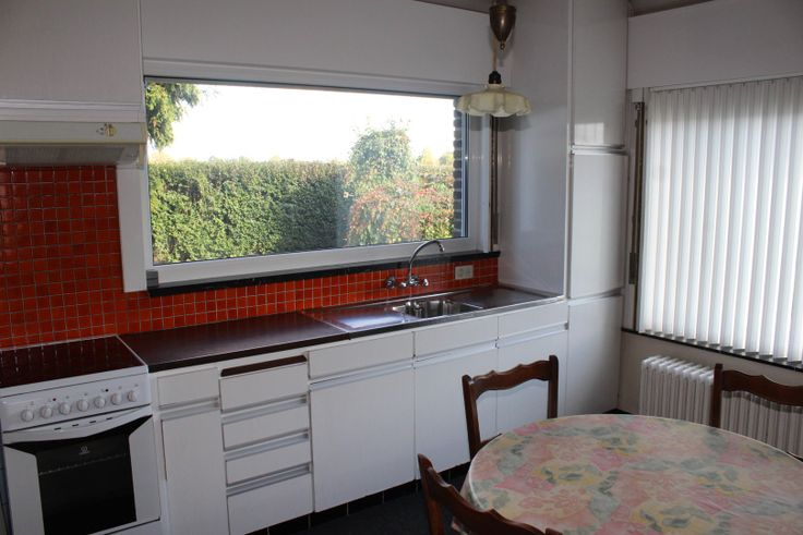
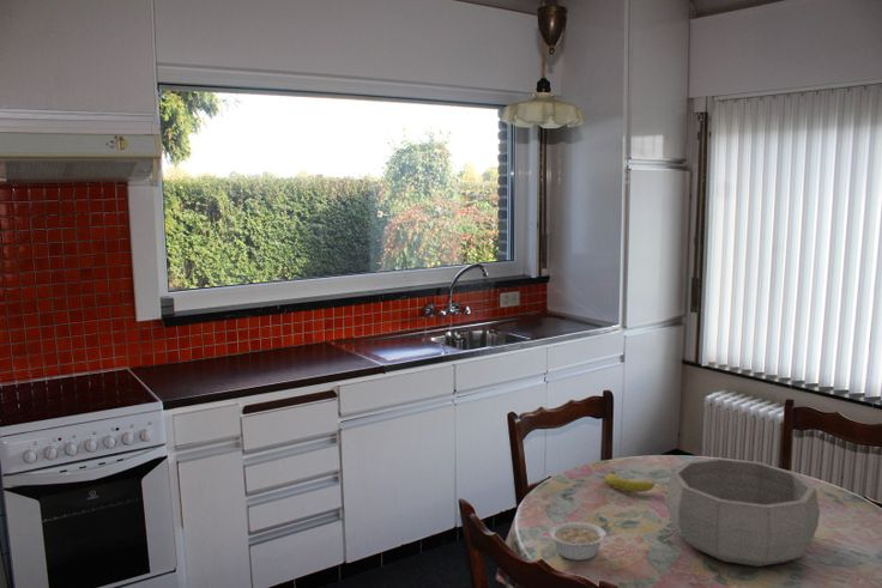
+ decorative bowl (739, 511)
+ legume (579, 540)
+ fruit (626, 480)
